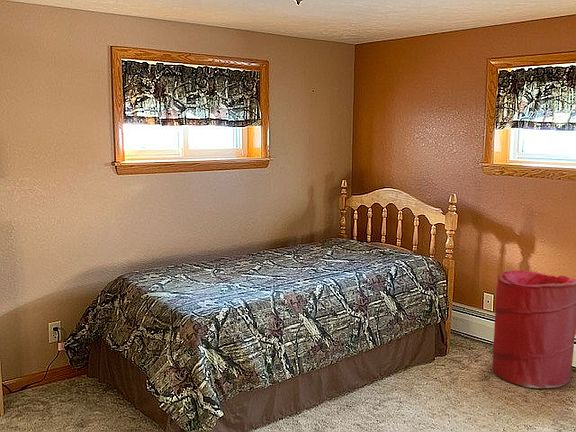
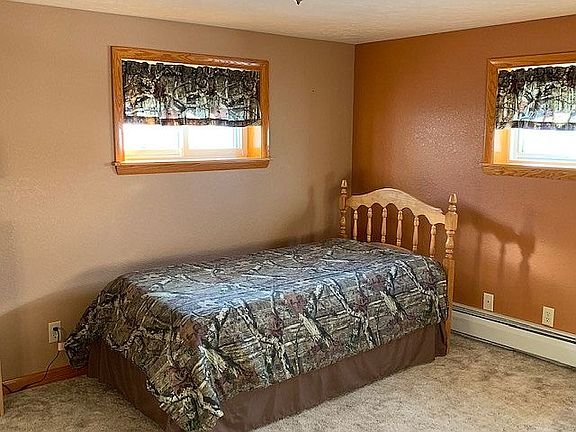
- laundry hamper (534, 324)
